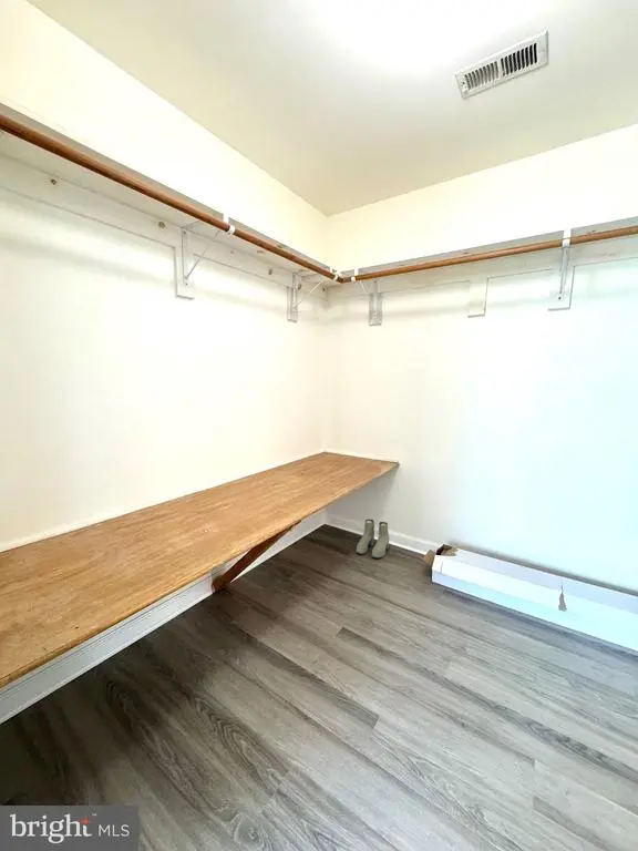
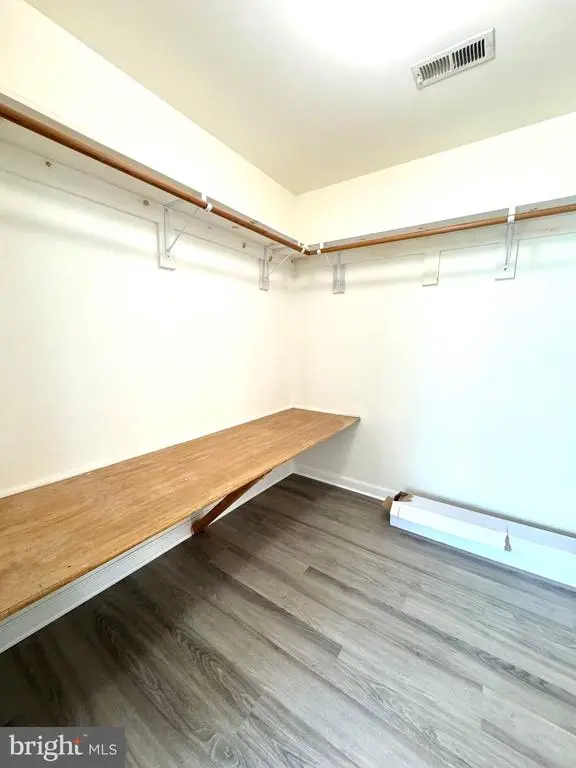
- boots (373, 536)
